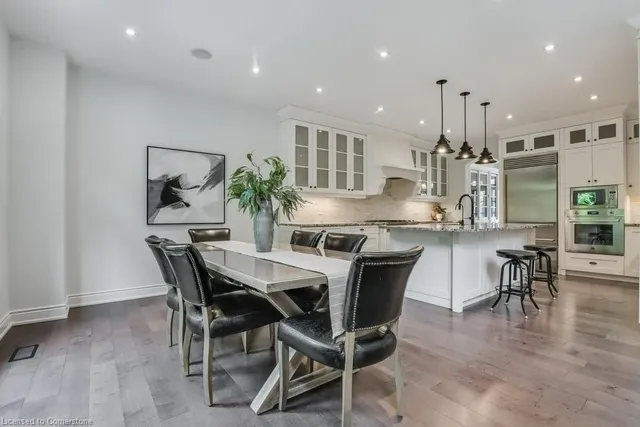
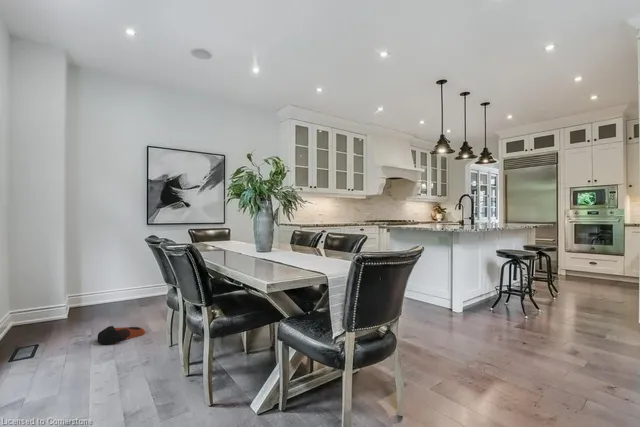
+ bag (122, 331)
